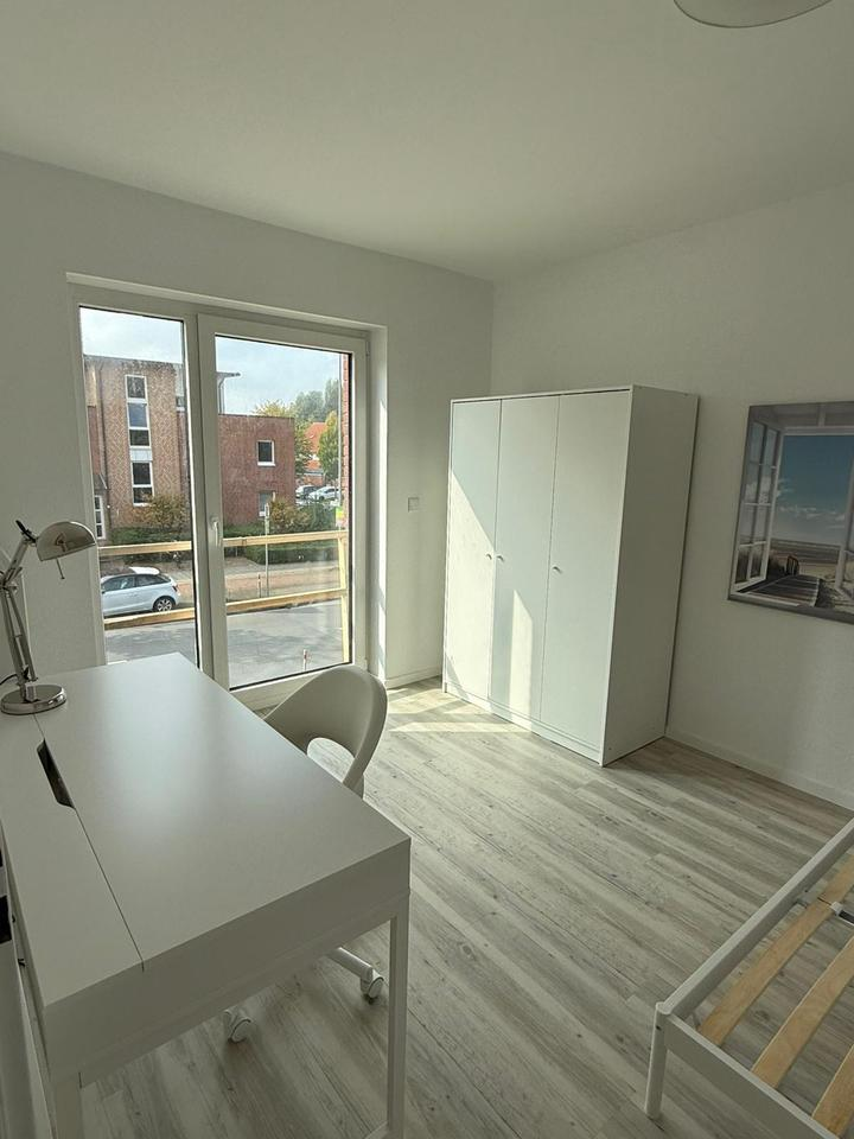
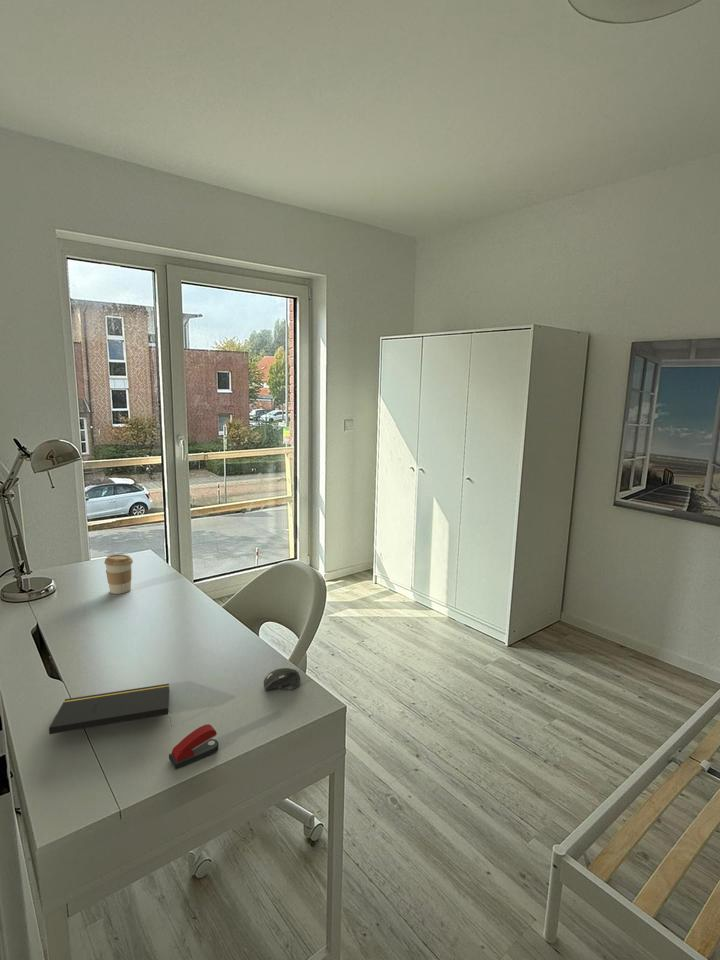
+ computer mouse (282, 677)
+ notepad (114, 706)
+ coffee cup (119, 573)
+ stapler (195, 743)
